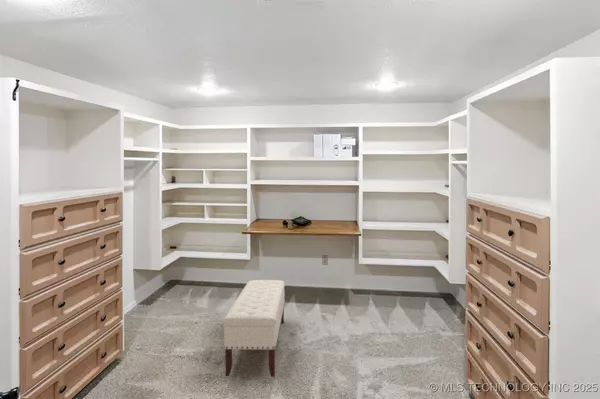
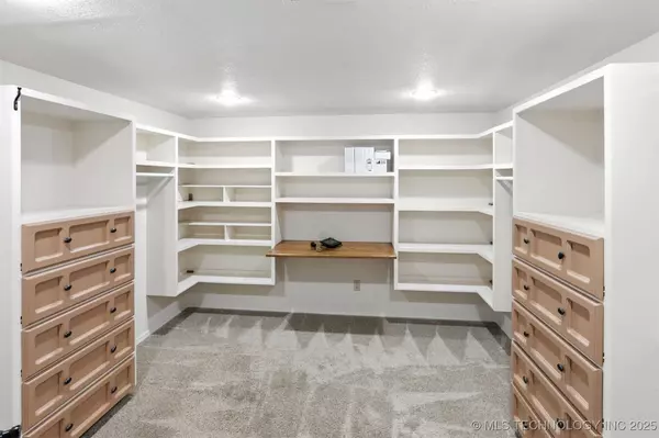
- bench (259, 320)
